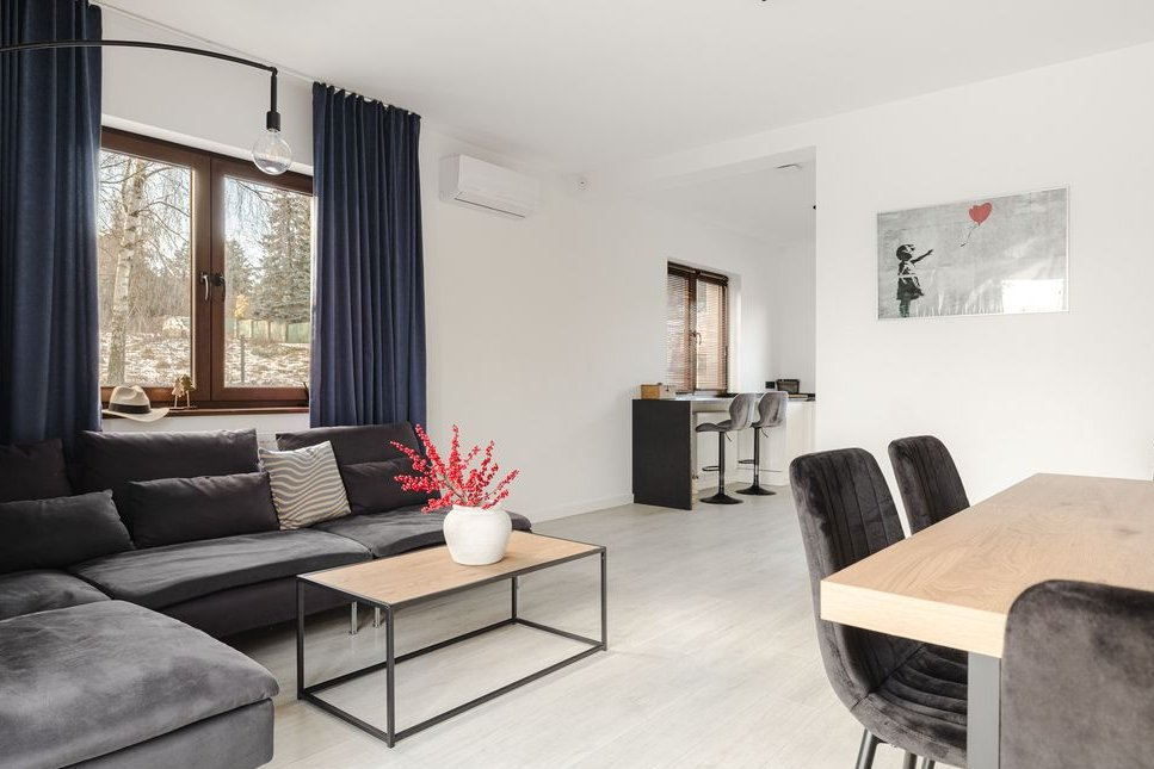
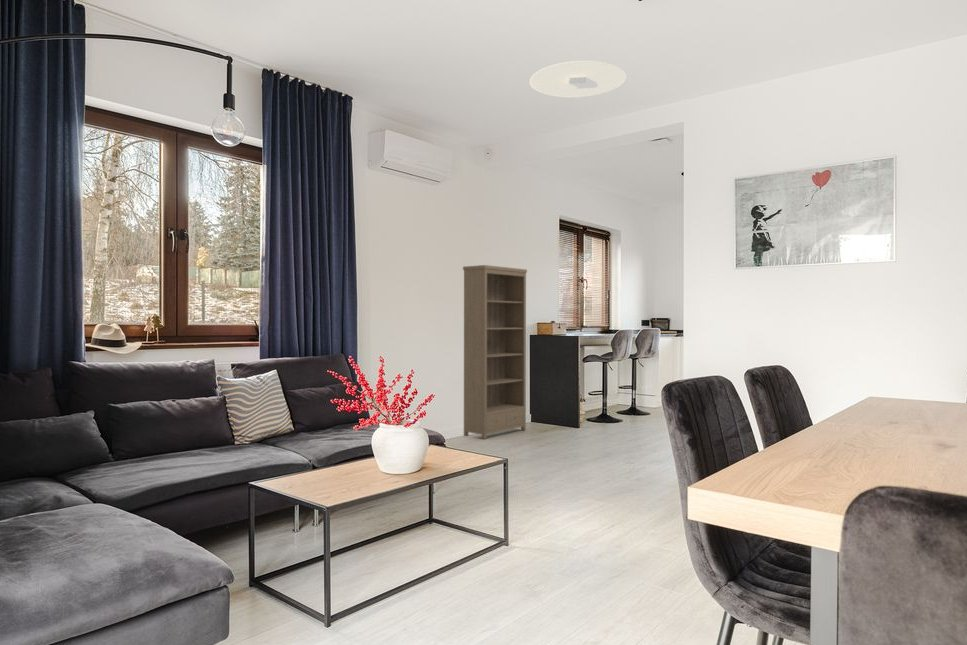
+ bookshelf (495, 350)
+ ceiling light (577, 76)
